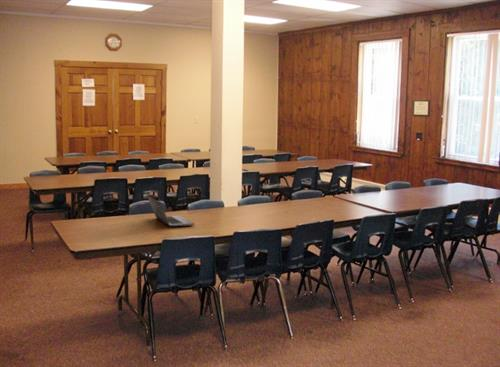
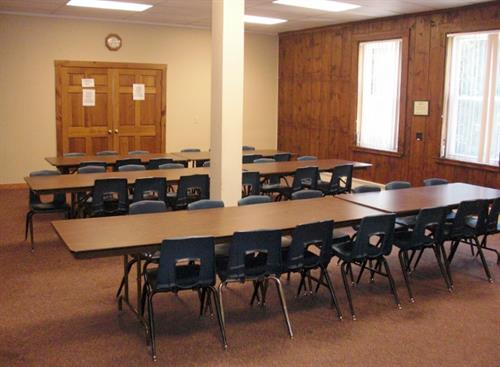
- laptop (164, 211)
